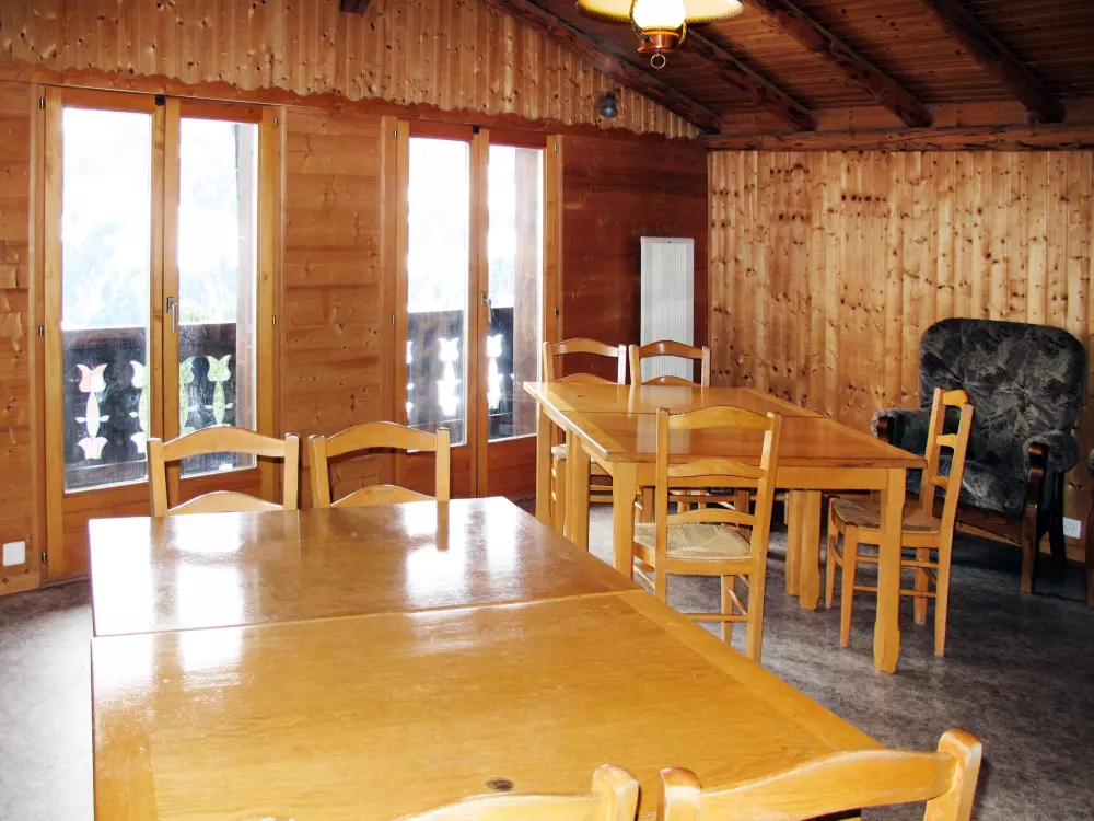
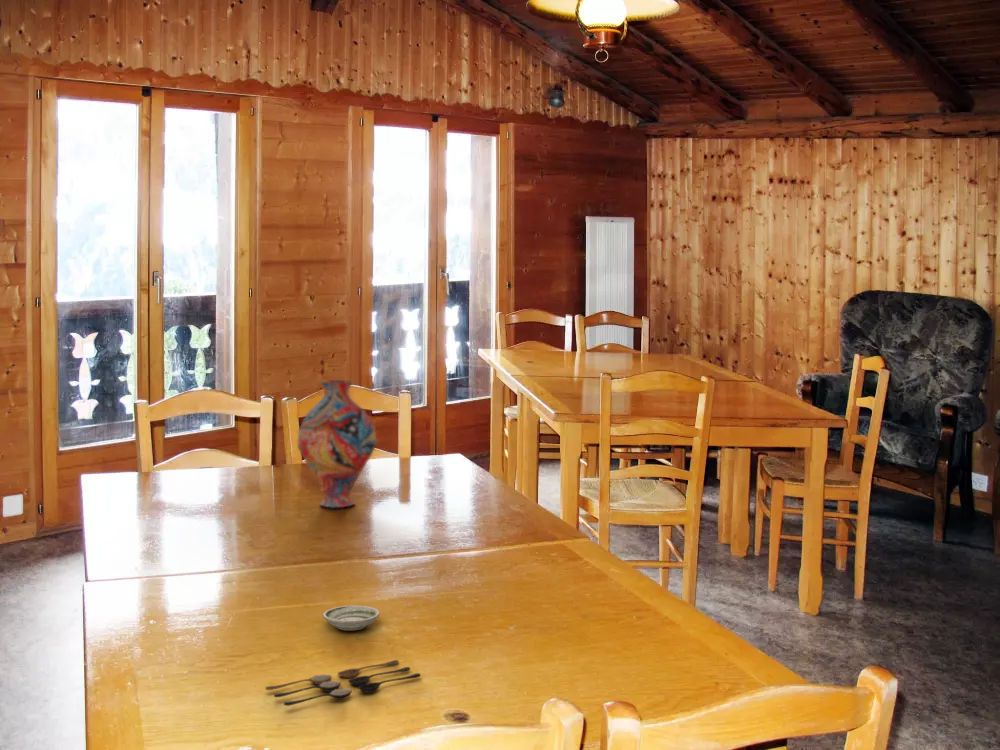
+ spoon (340, 682)
+ vase (337, 443)
+ saucer (351, 619)
